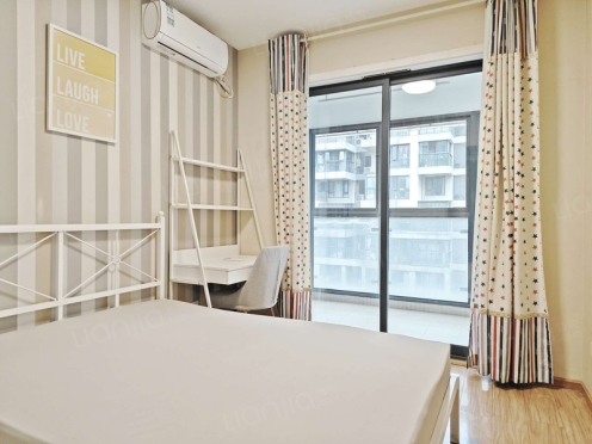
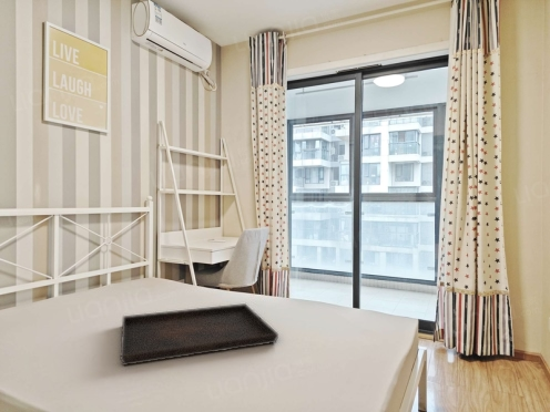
+ serving tray (195, 329)
